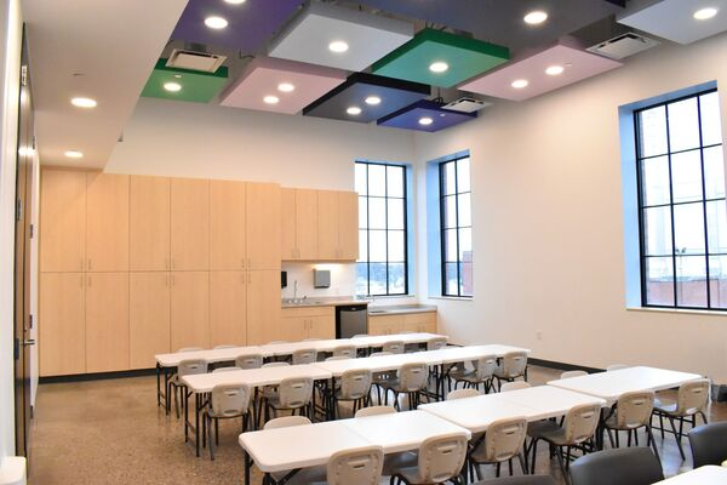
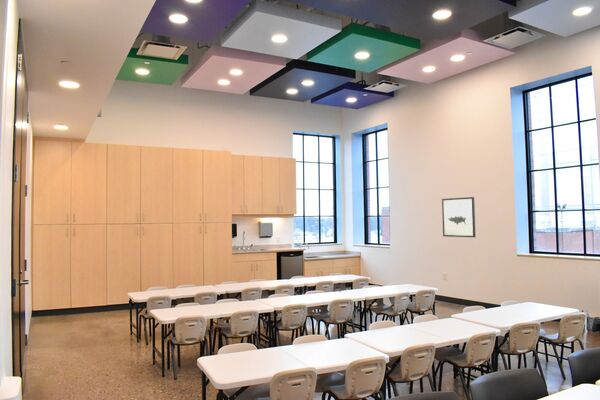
+ wall art (458, 217)
